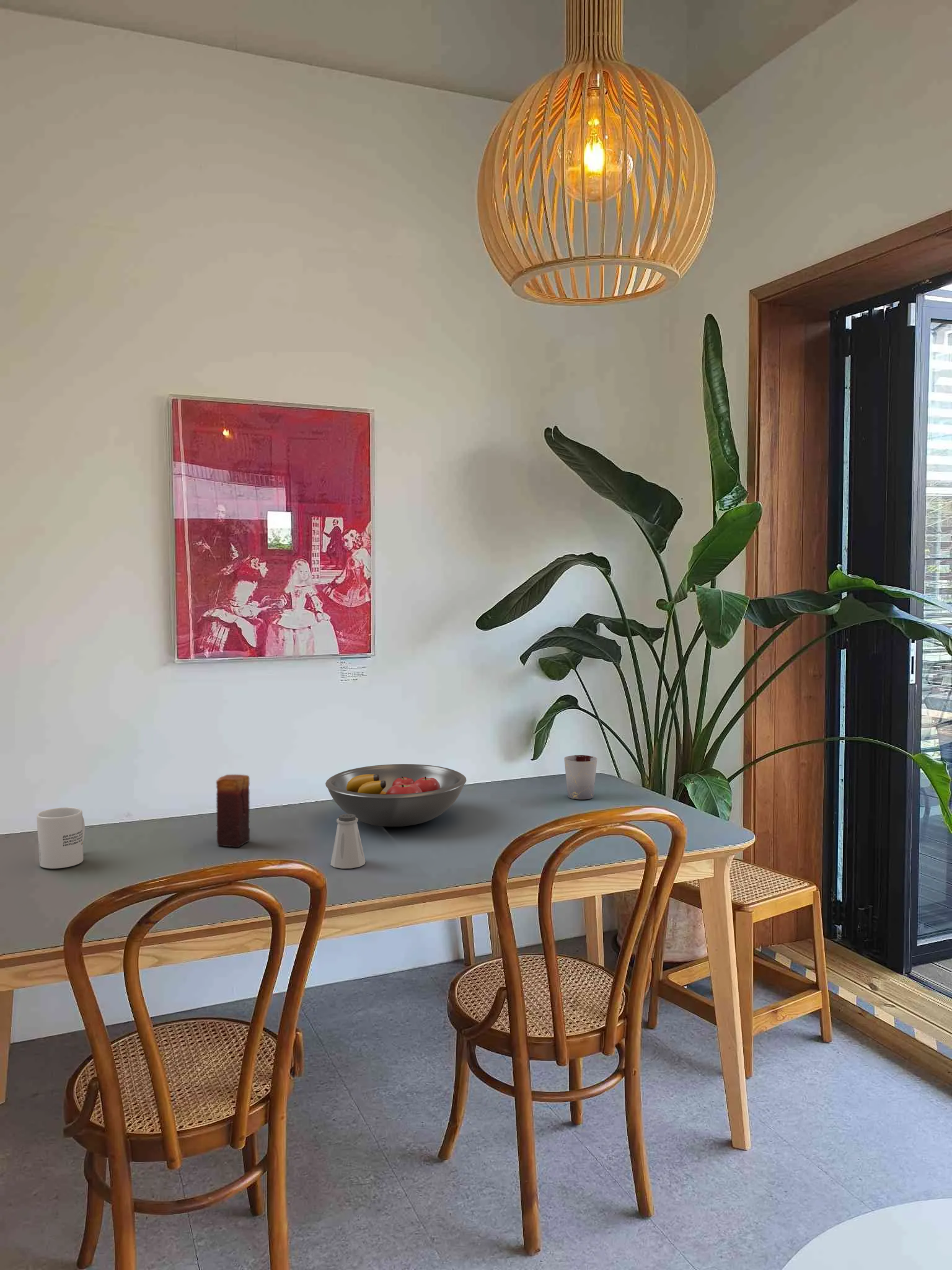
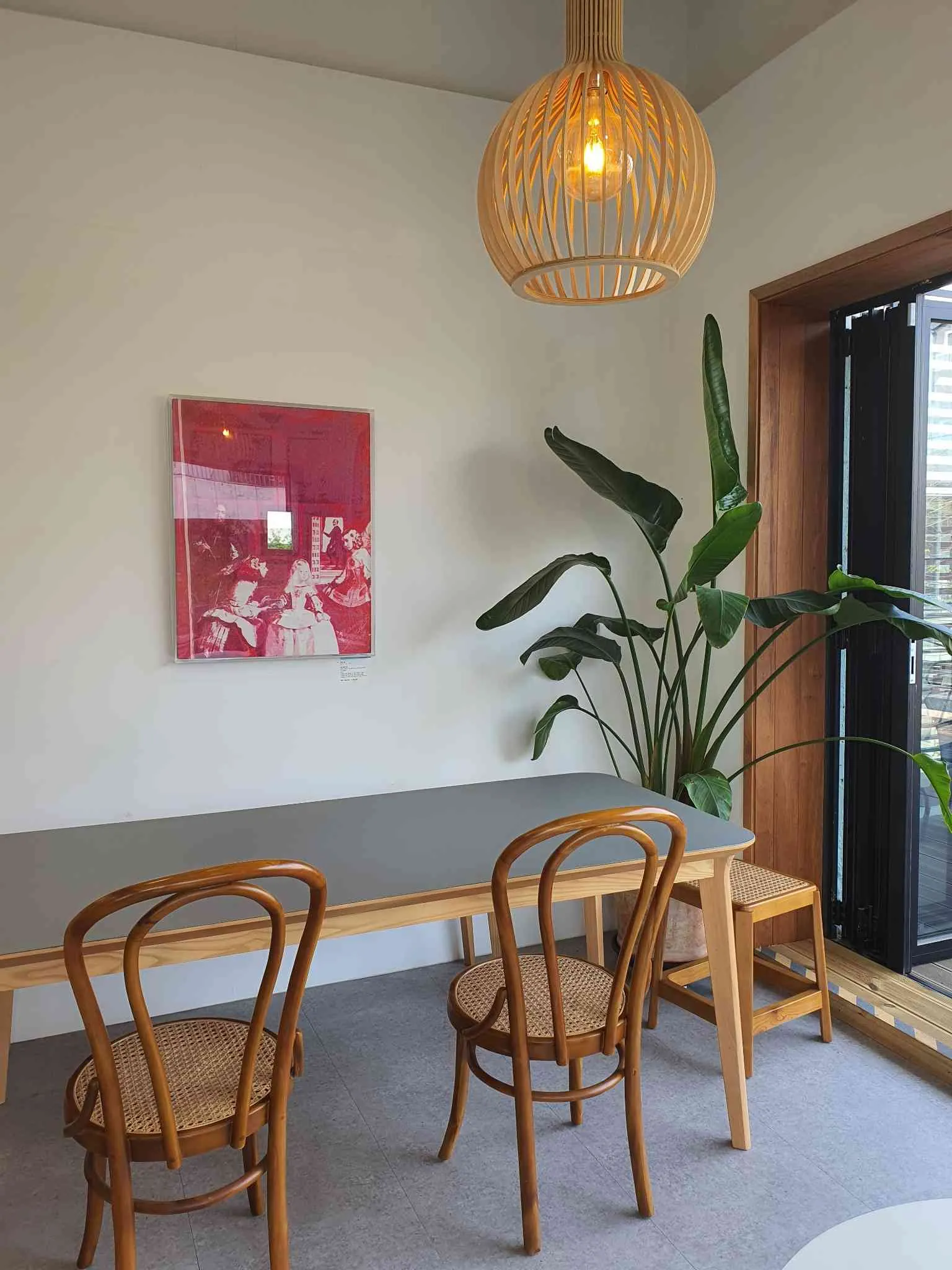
- fruit bowl (396, 793)
- saltshaker (347, 839)
- candle (233, 809)
- cup (578, 776)
- mug (61, 835)
